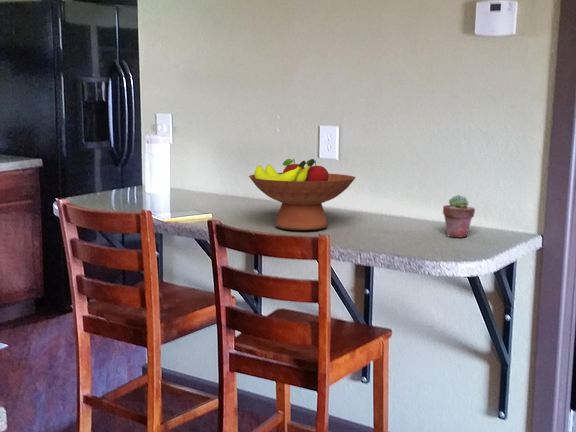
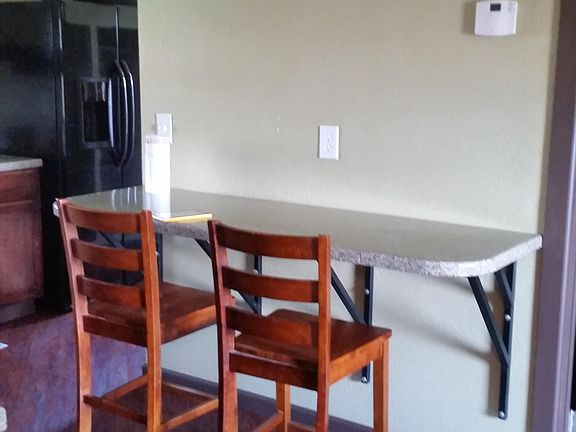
- fruit bowl (302, 192)
- potted succulent (458, 215)
